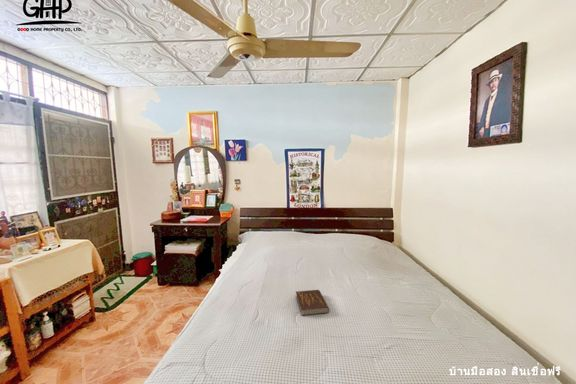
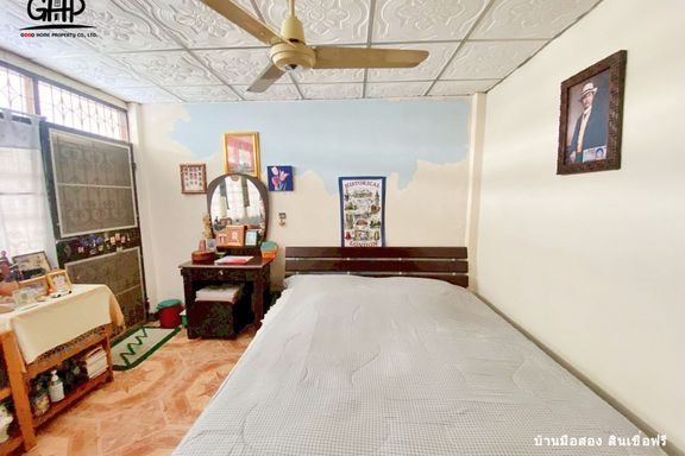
- book (311, 301)
